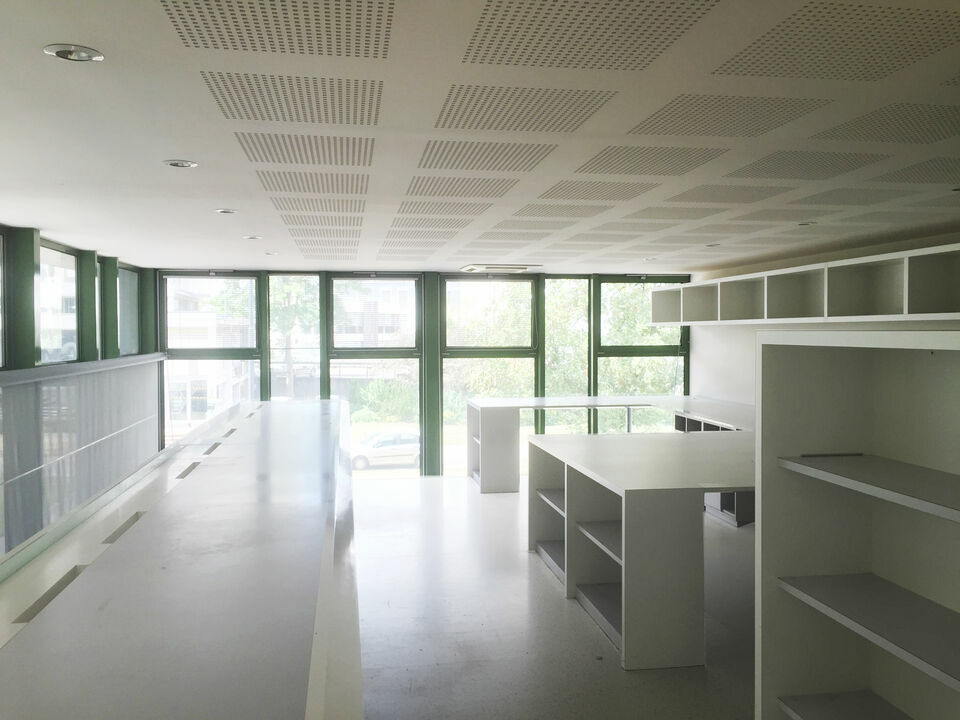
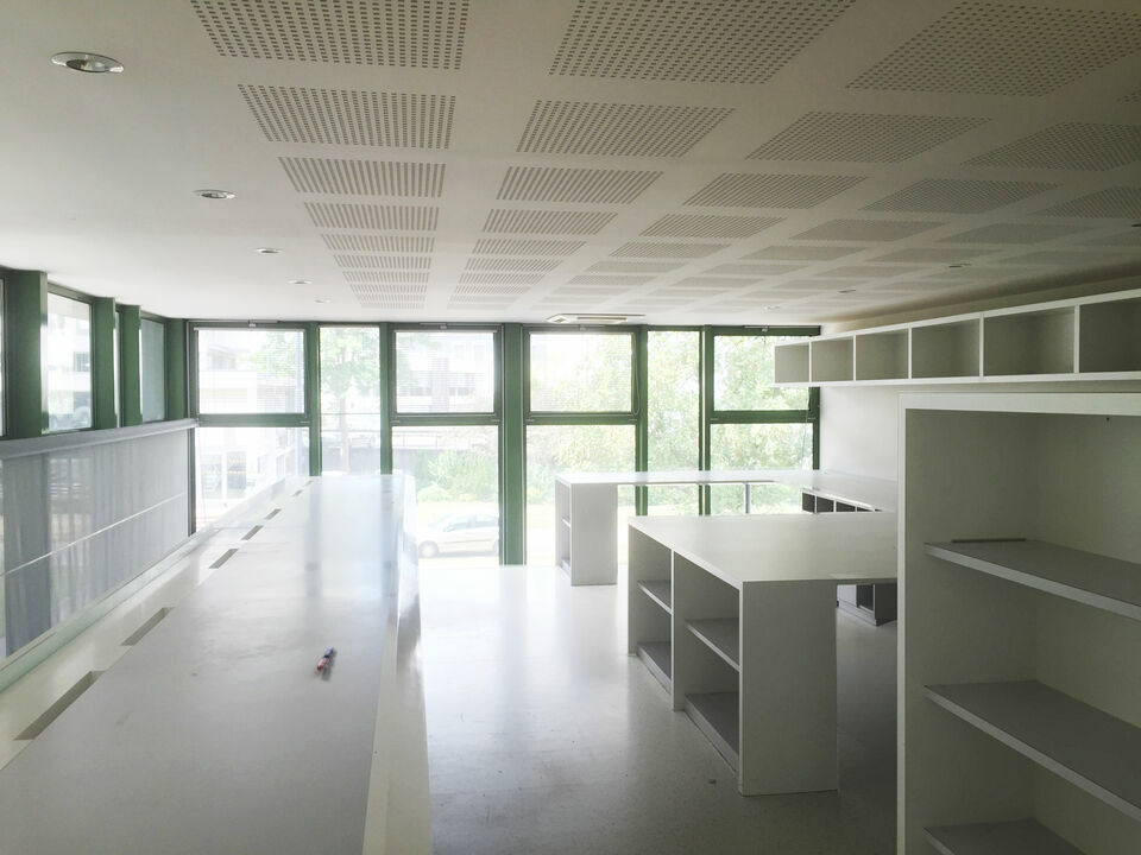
+ pen (326, 657)
